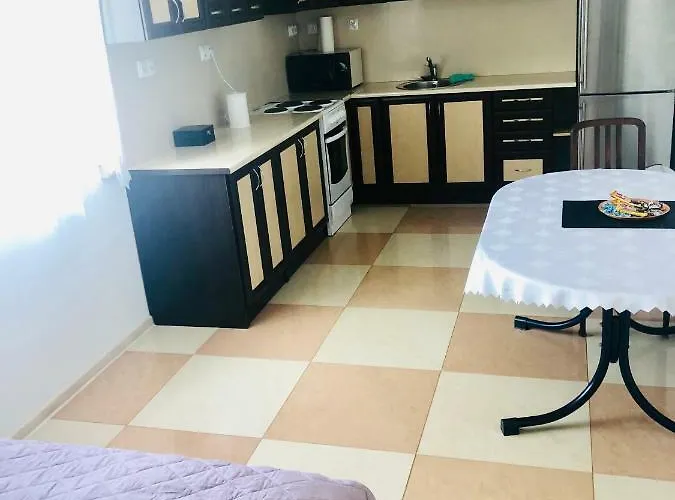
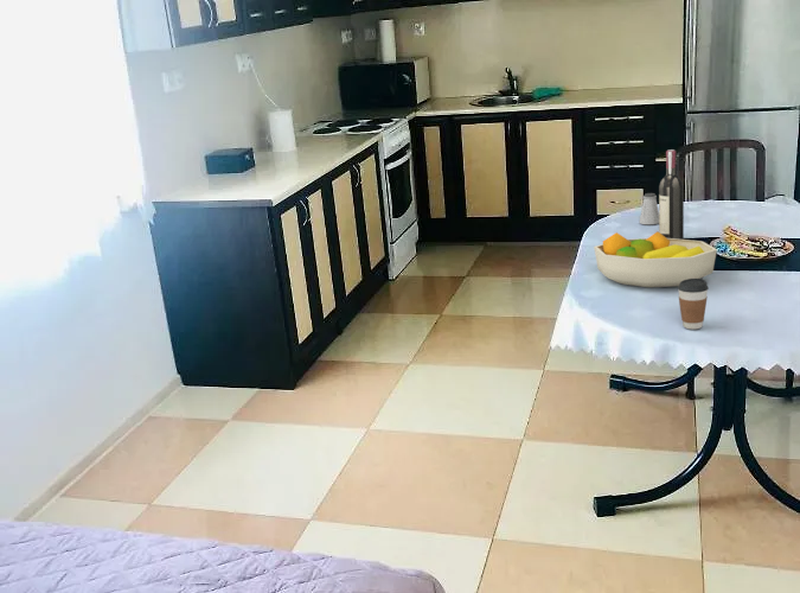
+ fruit bowl (653, 256)
+ wine bottle (671, 197)
+ saltshaker (649, 208)
+ coffee cup (692, 304)
